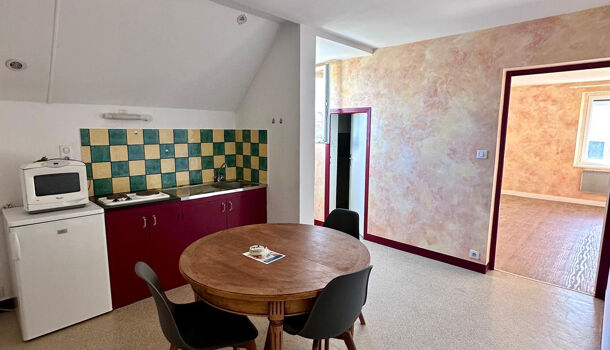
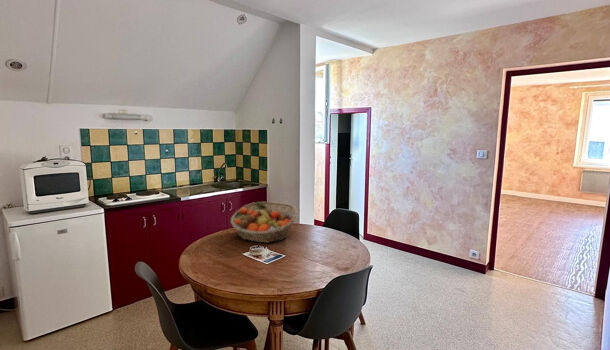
+ fruit basket (264, 221)
